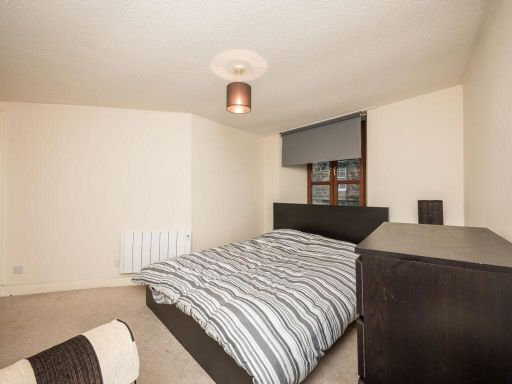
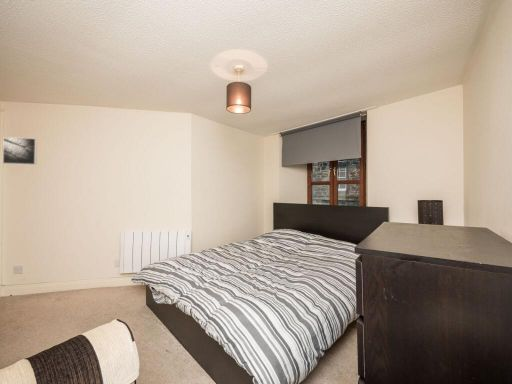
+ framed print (20, 151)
